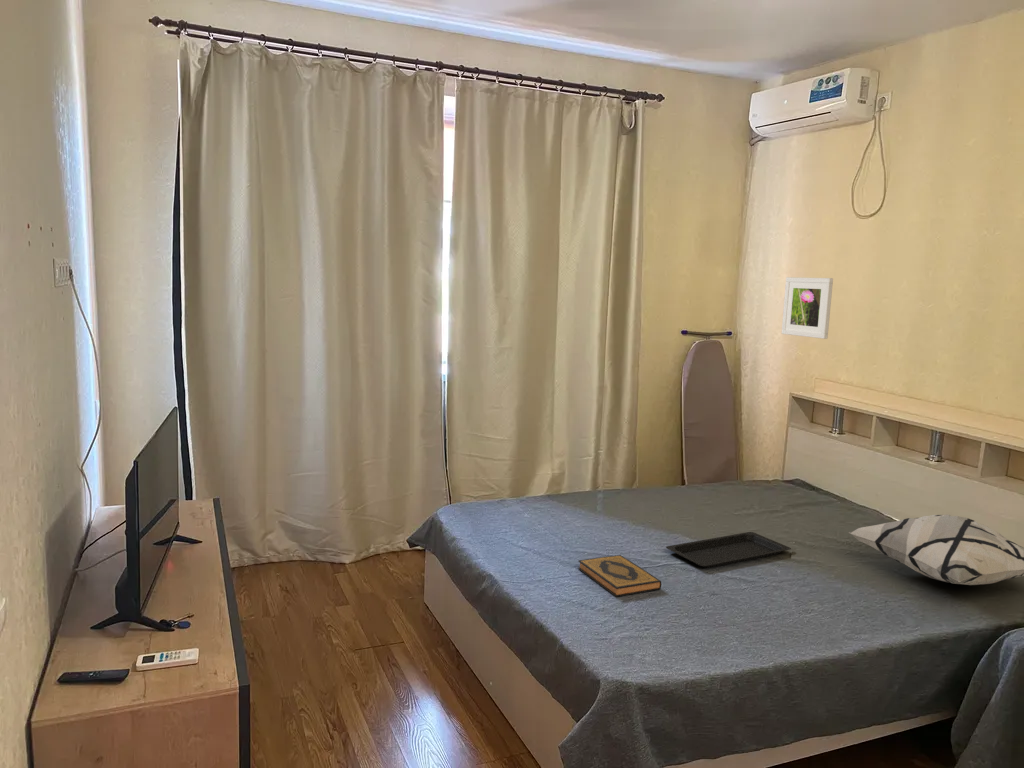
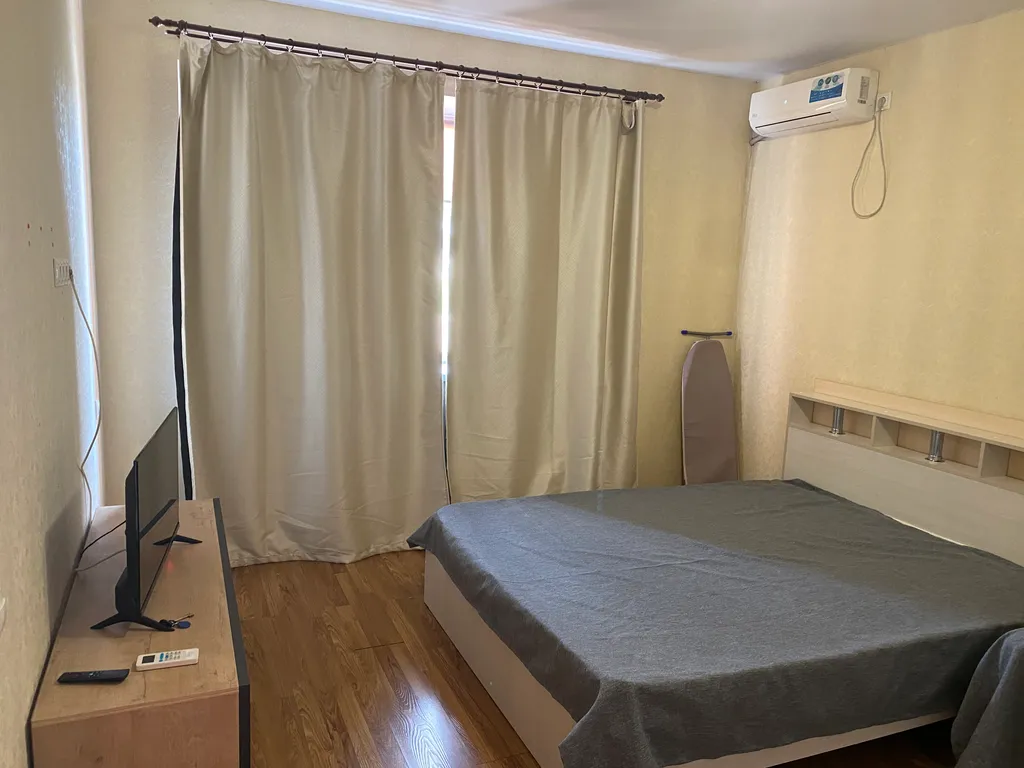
- decorative pillow (949, 549)
- hardback book (618, 574)
- serving tray (728, 550)
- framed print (806, 307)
